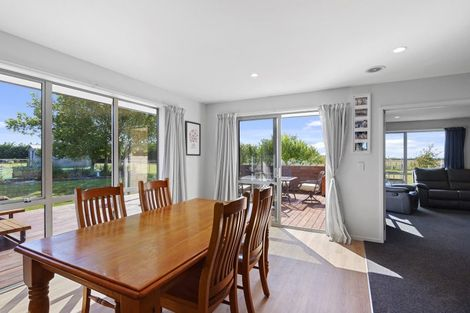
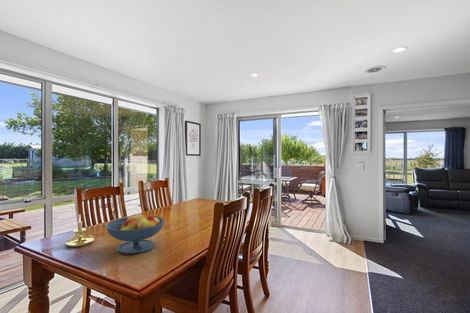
+ fruit bowl (136, 230)
+ candle holder (80, 228)
